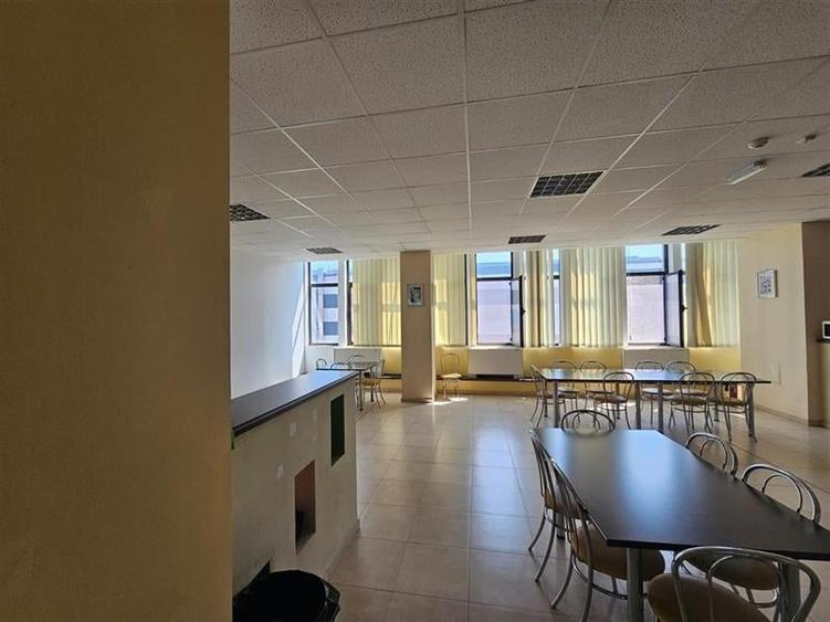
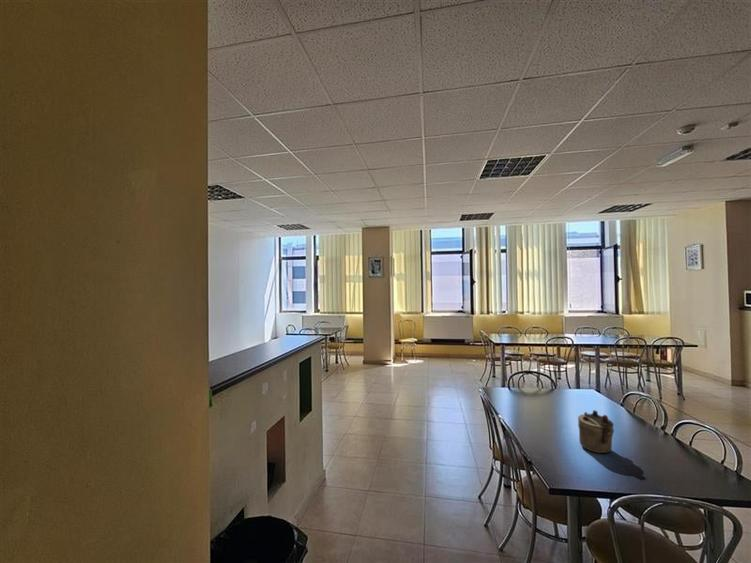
+ teapot (597, 430)
